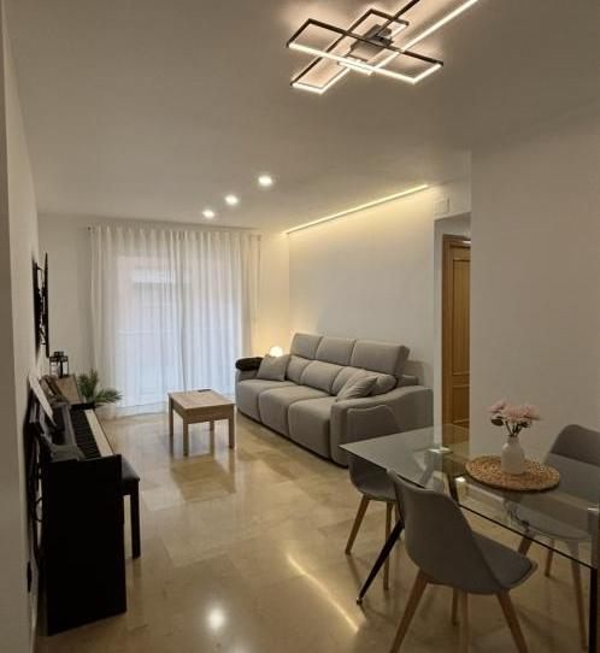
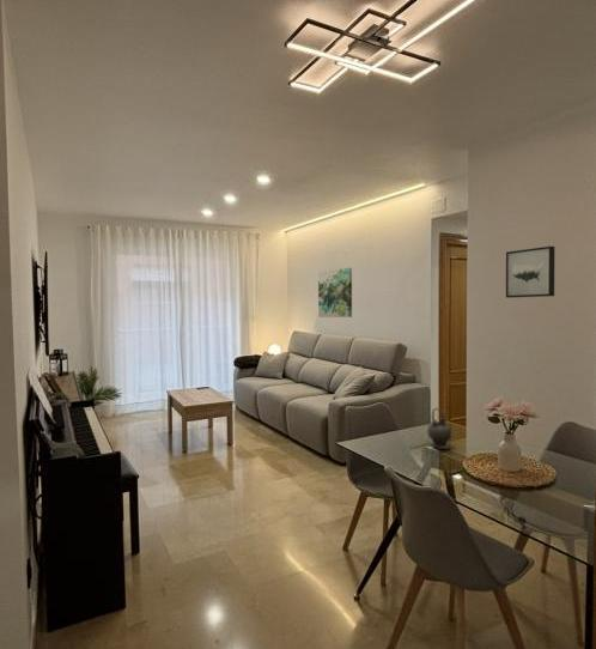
+ teapot (437, 426)
+ wall art (334, 293)
+ wall art (529, 273)
